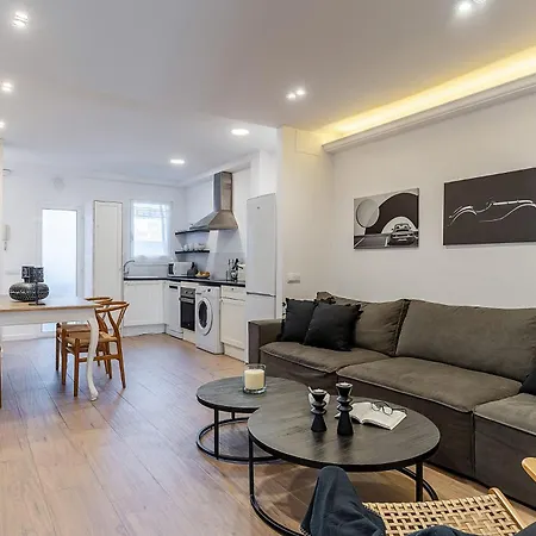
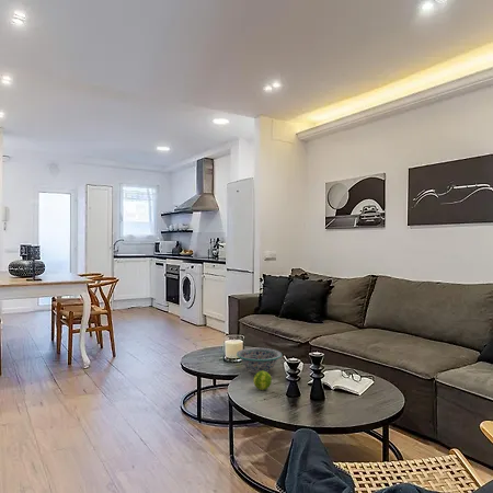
+ decorative bowl (259, 362)
+ fruit (262, 380)
